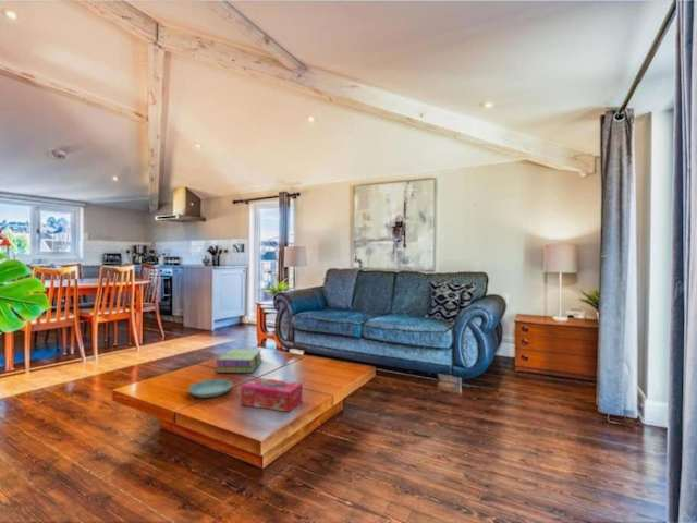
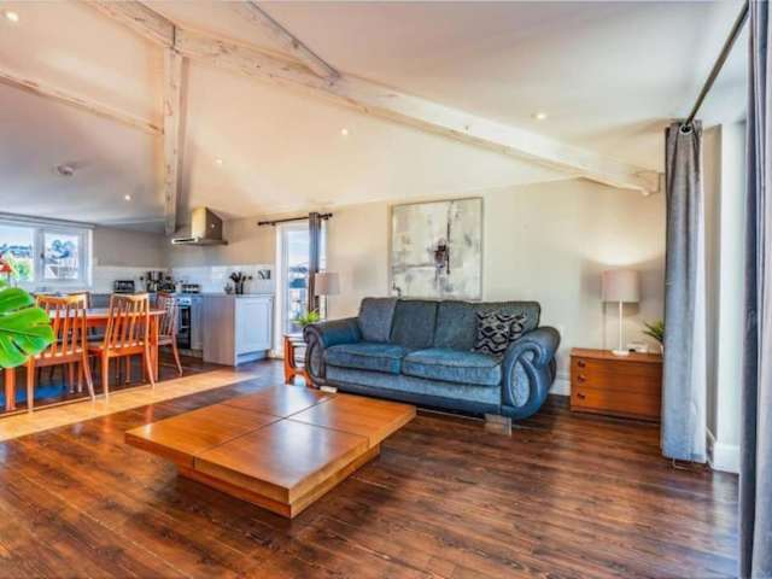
- saucer (210, 388)
- stack of books (240, 360)
- tissue box (271, 393)
